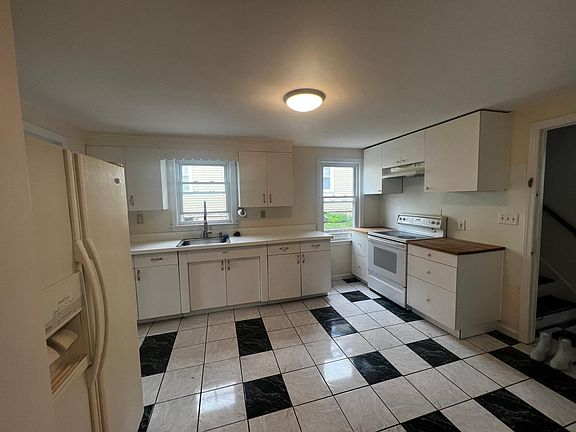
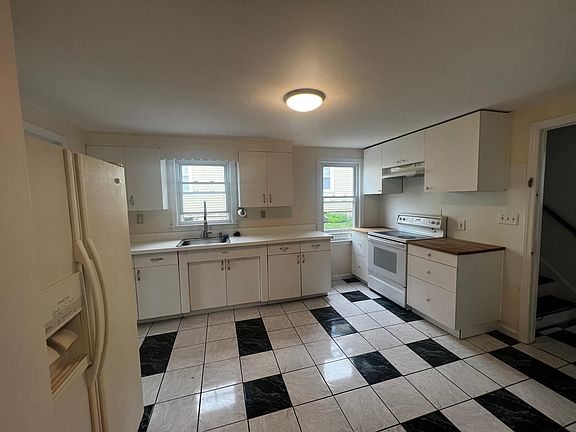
- boots (551, 349)
